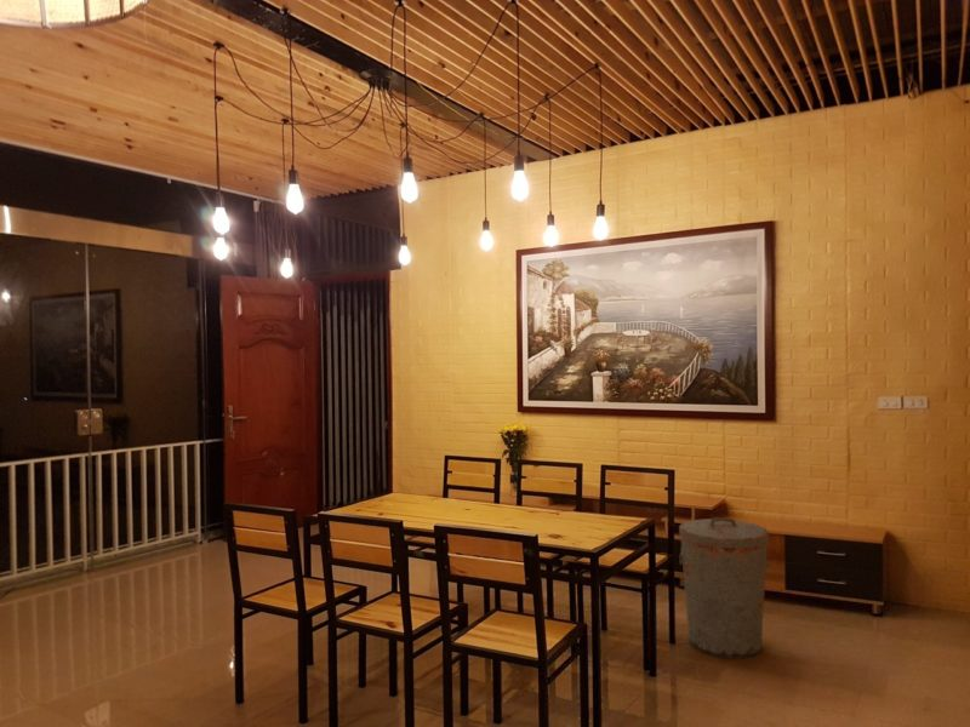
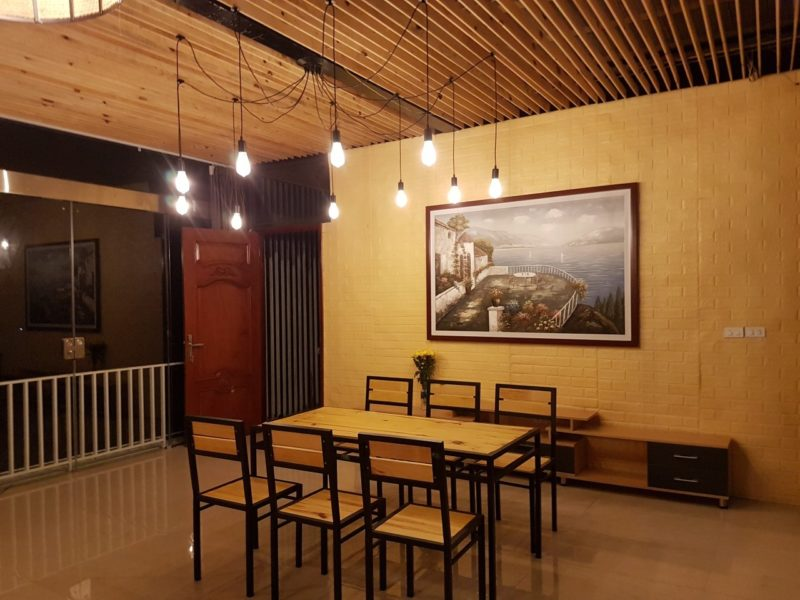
- trash can (723, 580)
